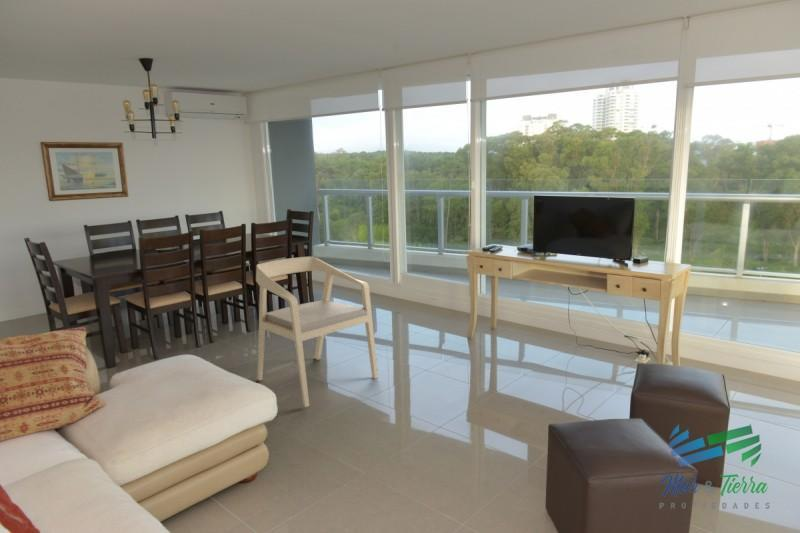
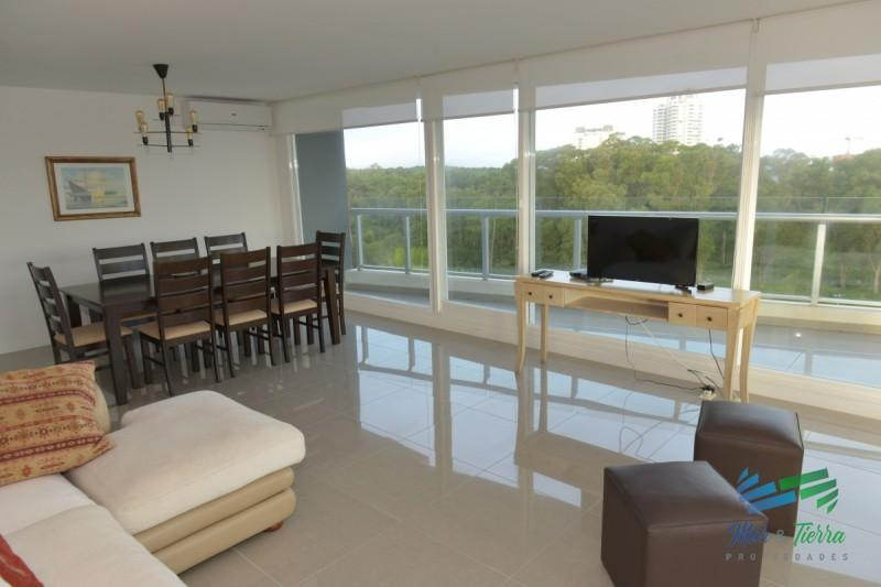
- armchair (311, 322)
